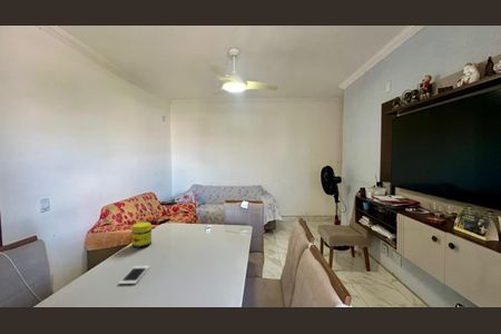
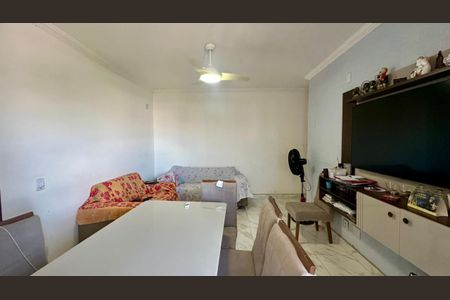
- cell phone (135, 274)
- jar (141, 234)
